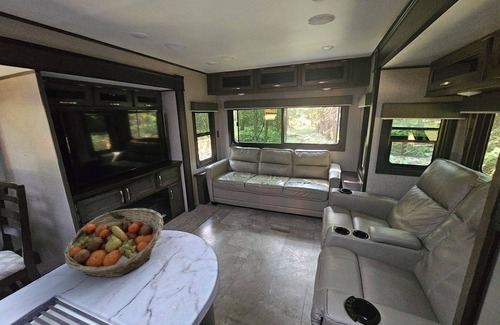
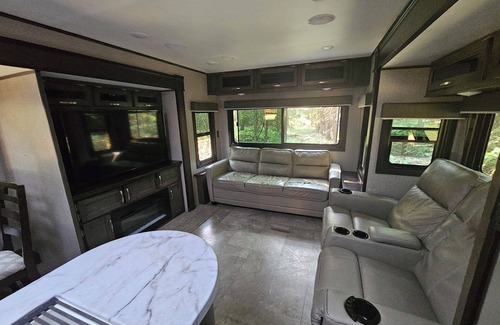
- fruit basket (118, 240)
